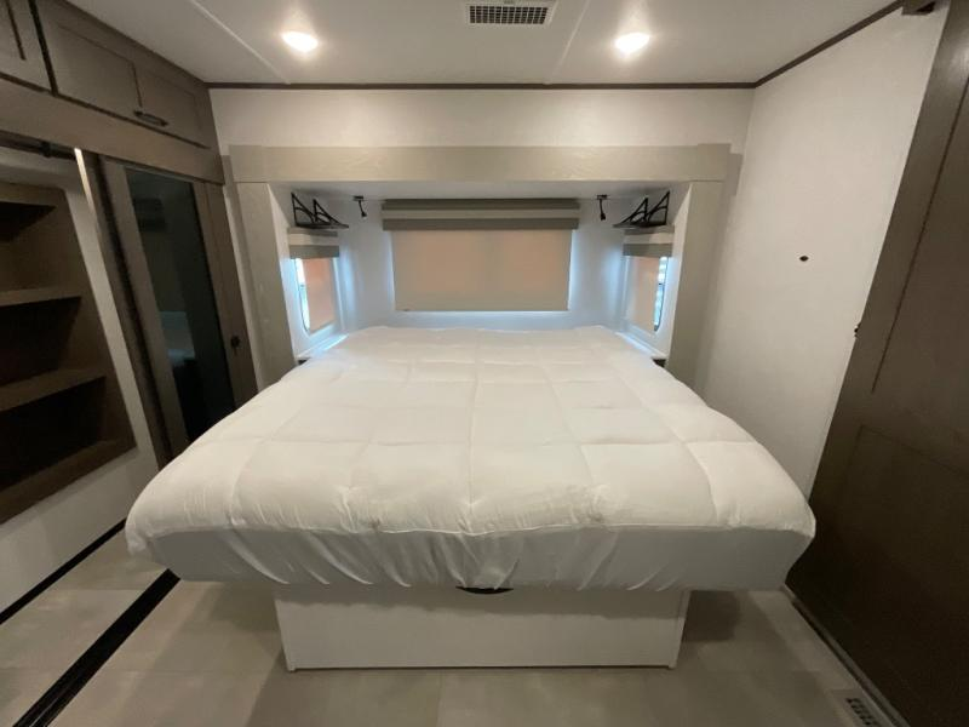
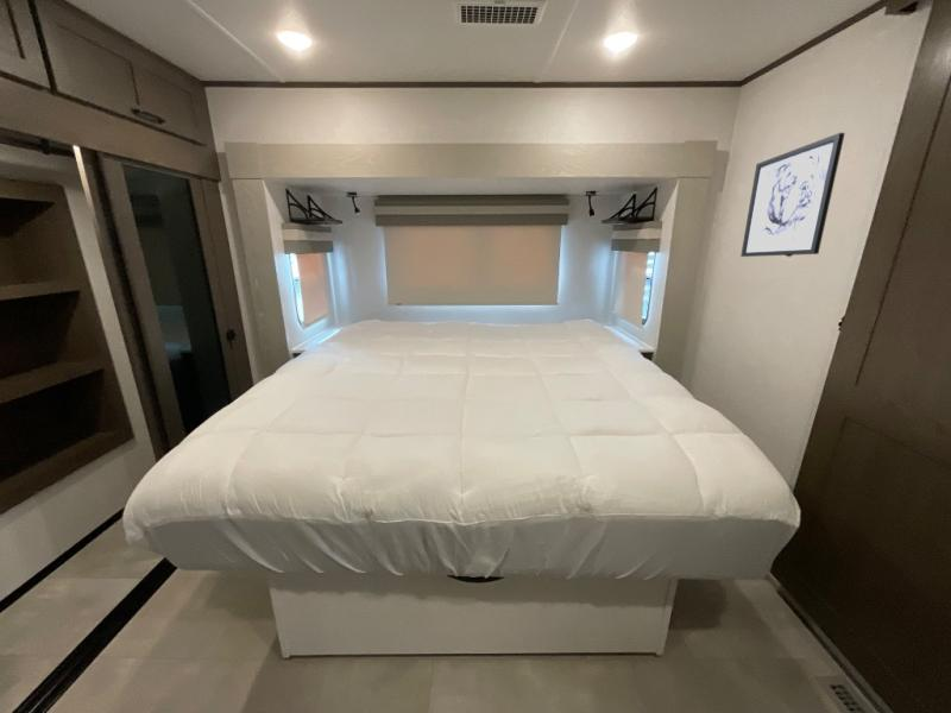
+ wall art (783, 204)
